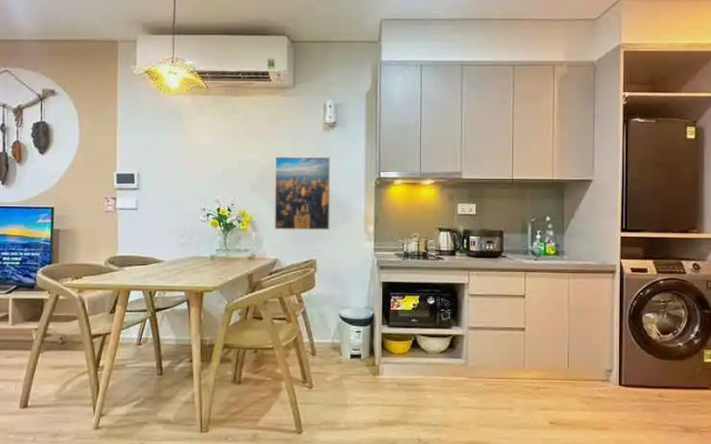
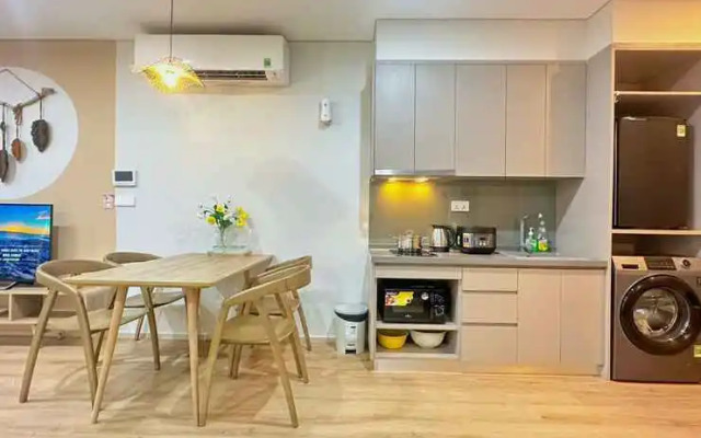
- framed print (302, 193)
